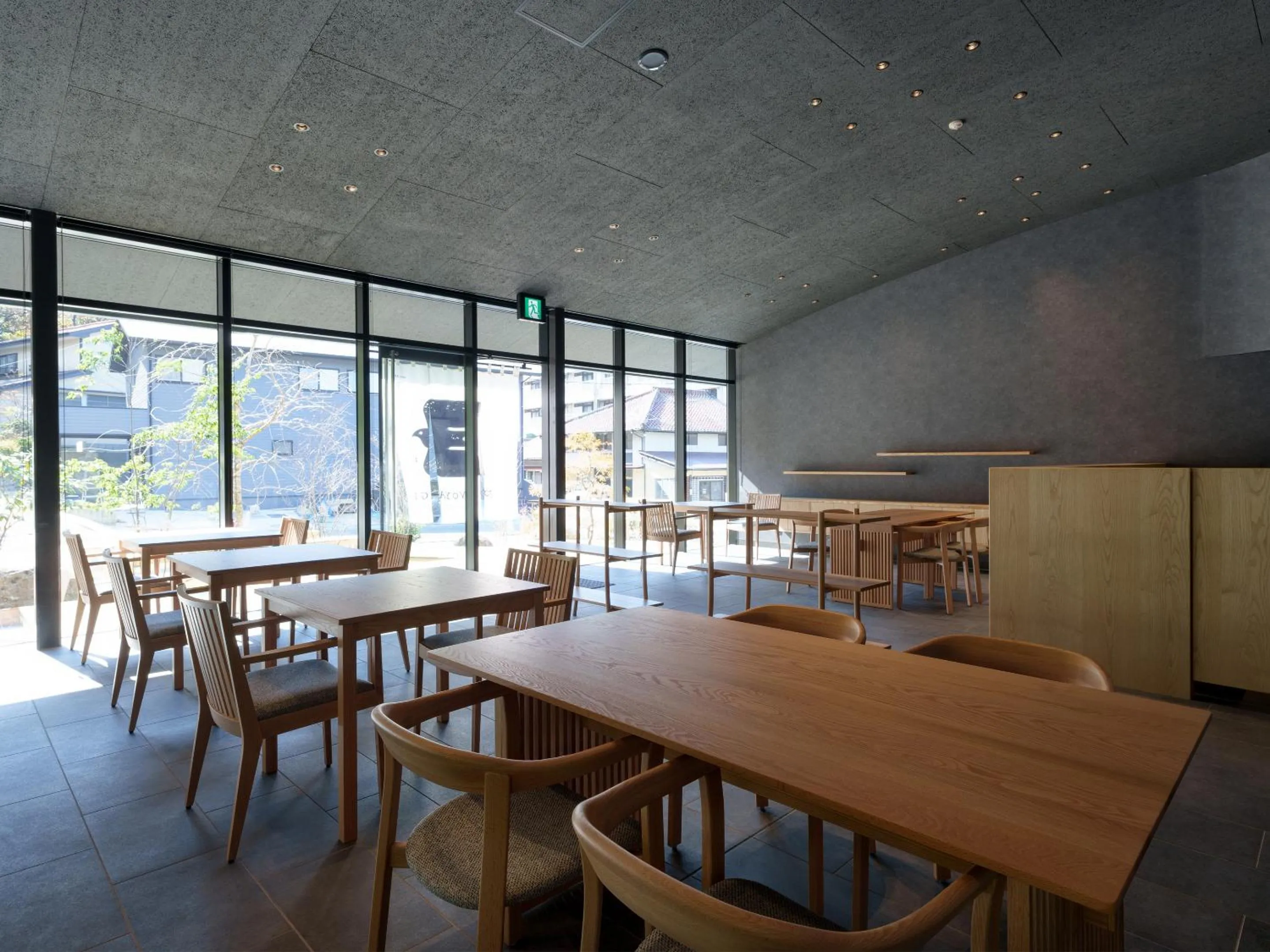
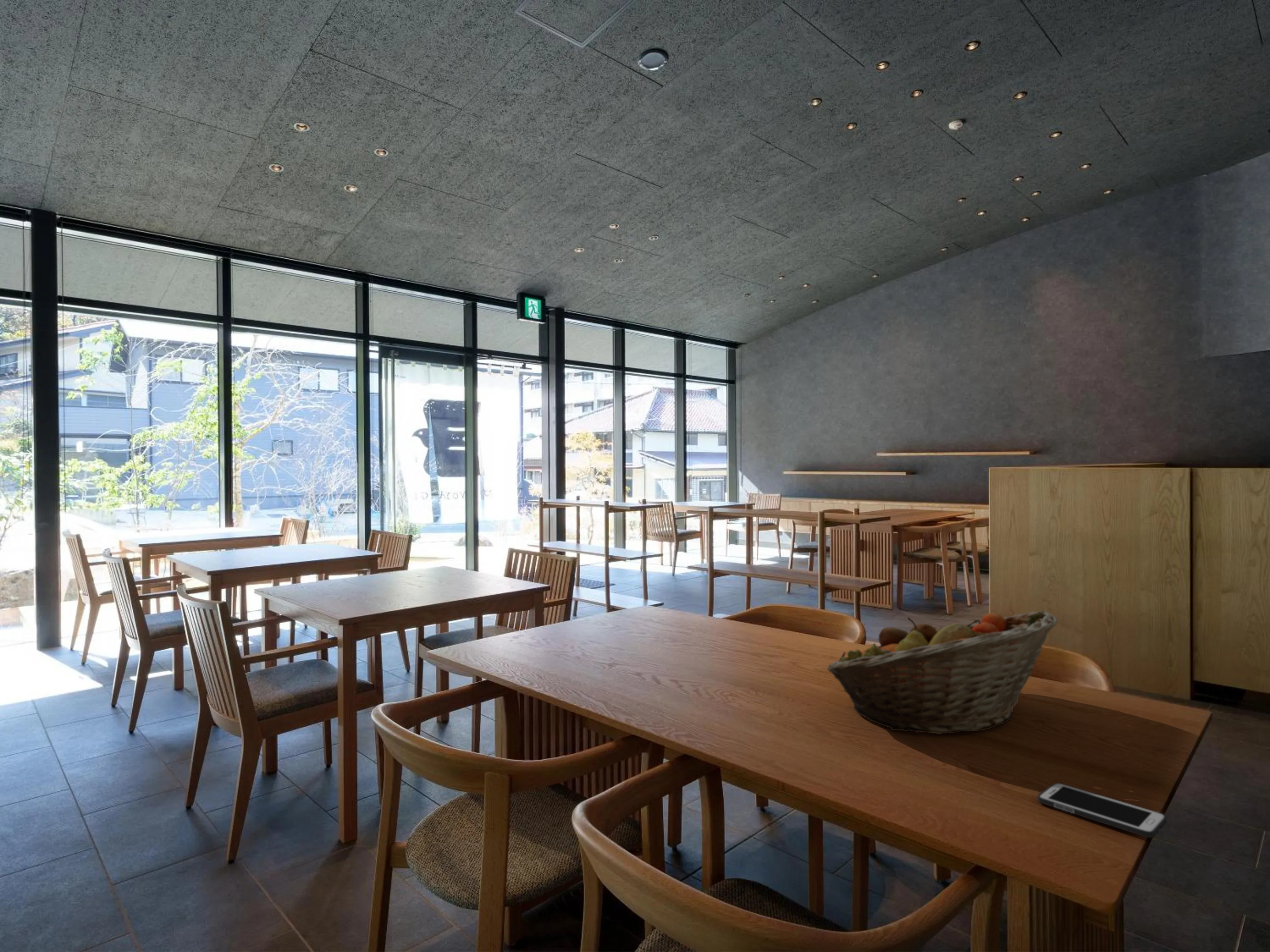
+ fruit basket (941, 660)
+ cell phone (1100, 808)
